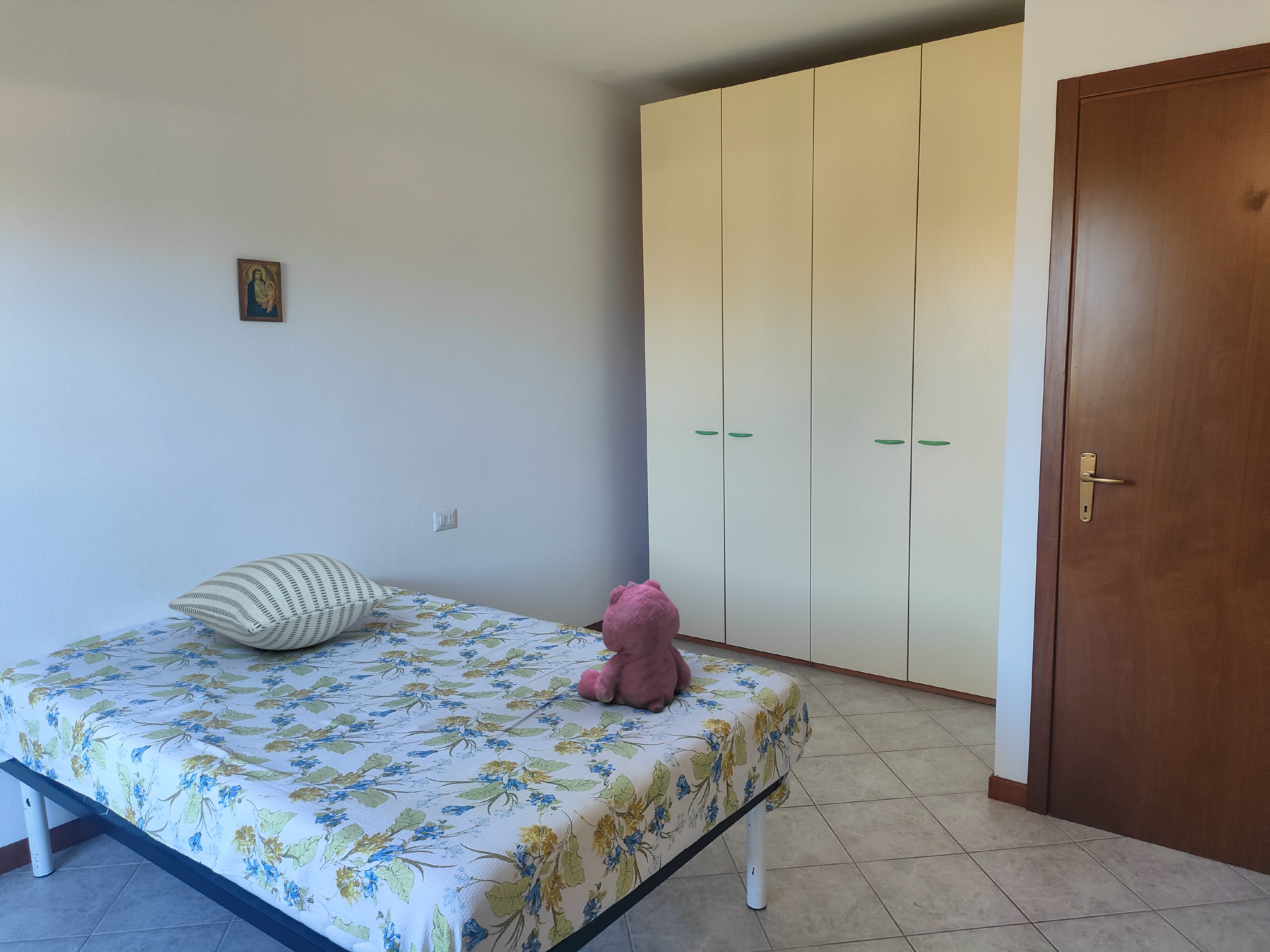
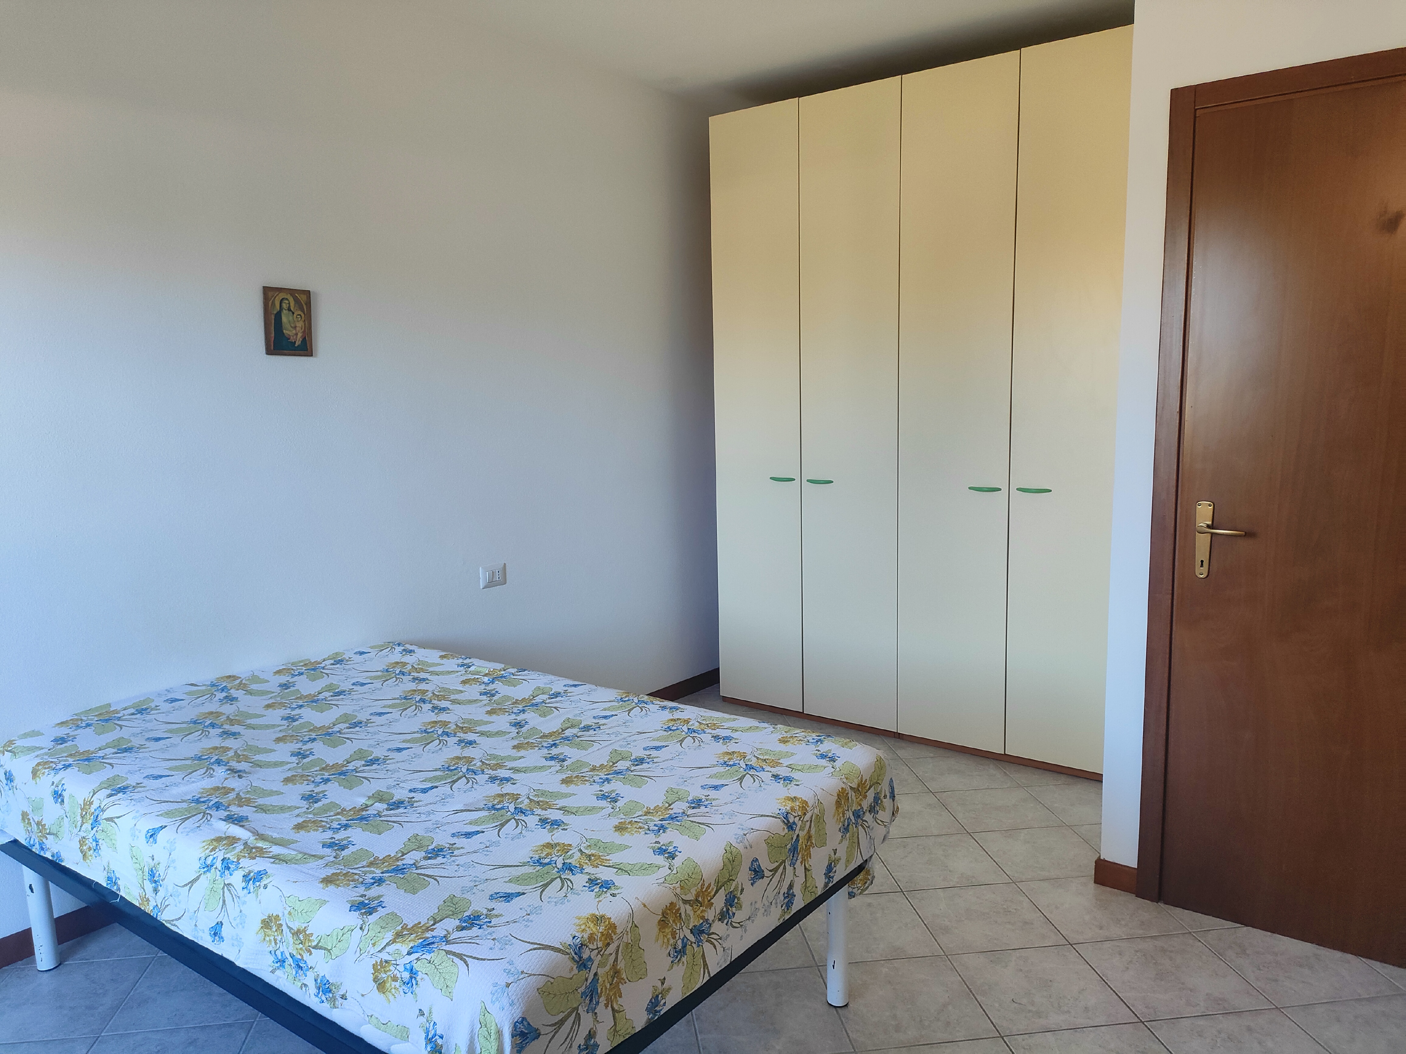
- teddy bear (636, 638)
- pillow (285, 599)
